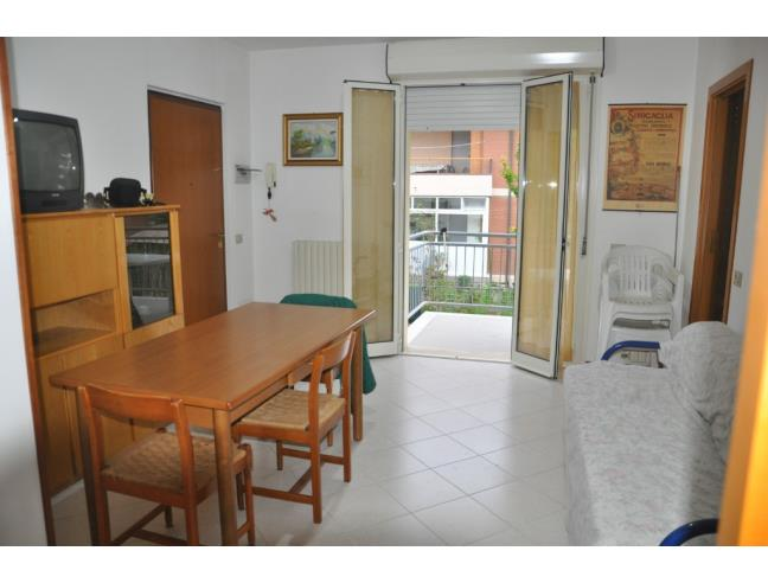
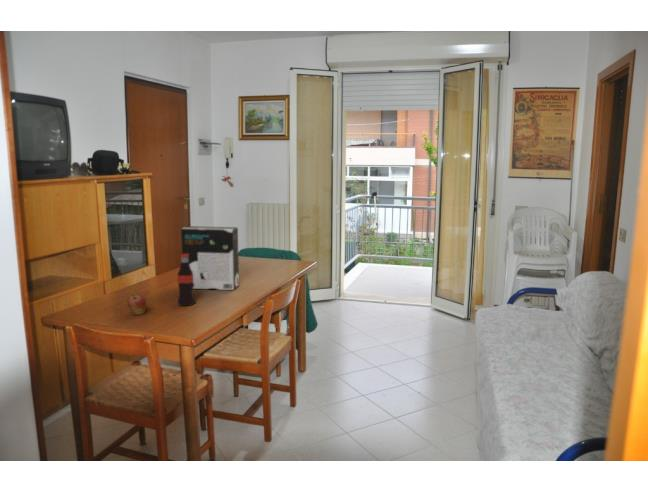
+ bottle (185, 279)
+ apple (136, 303)
+ cereal box (210, 257)
